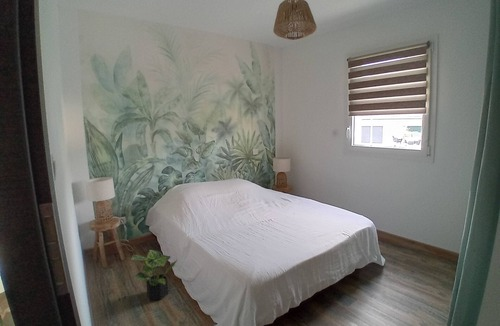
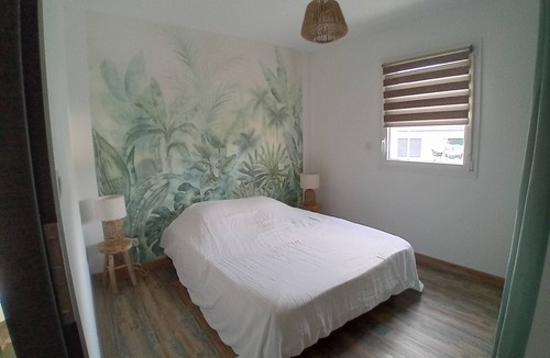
- potted plant (152, 272)
